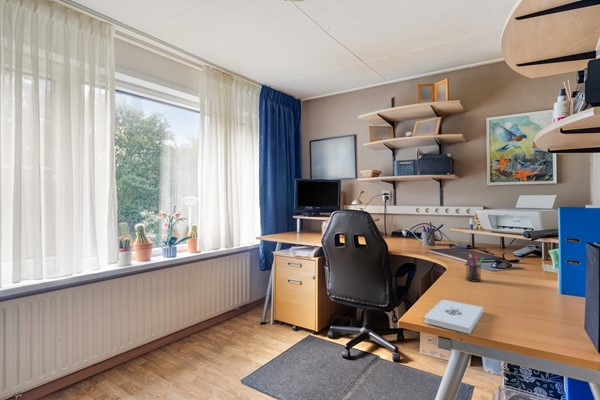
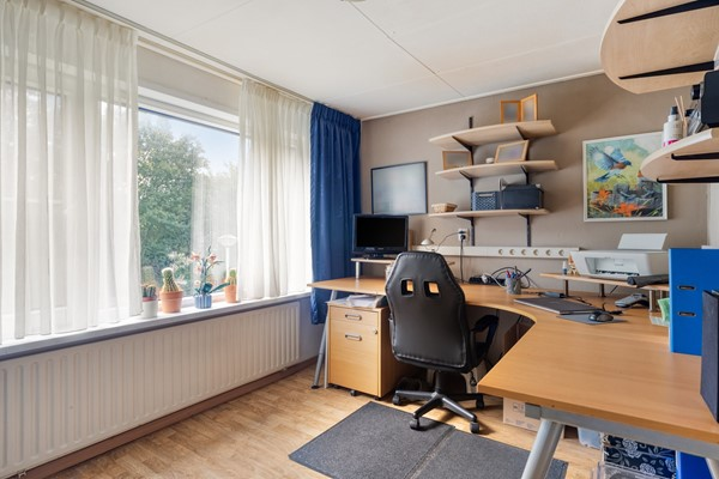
- pen holder (475, 266)
- notepad (454, 314)
